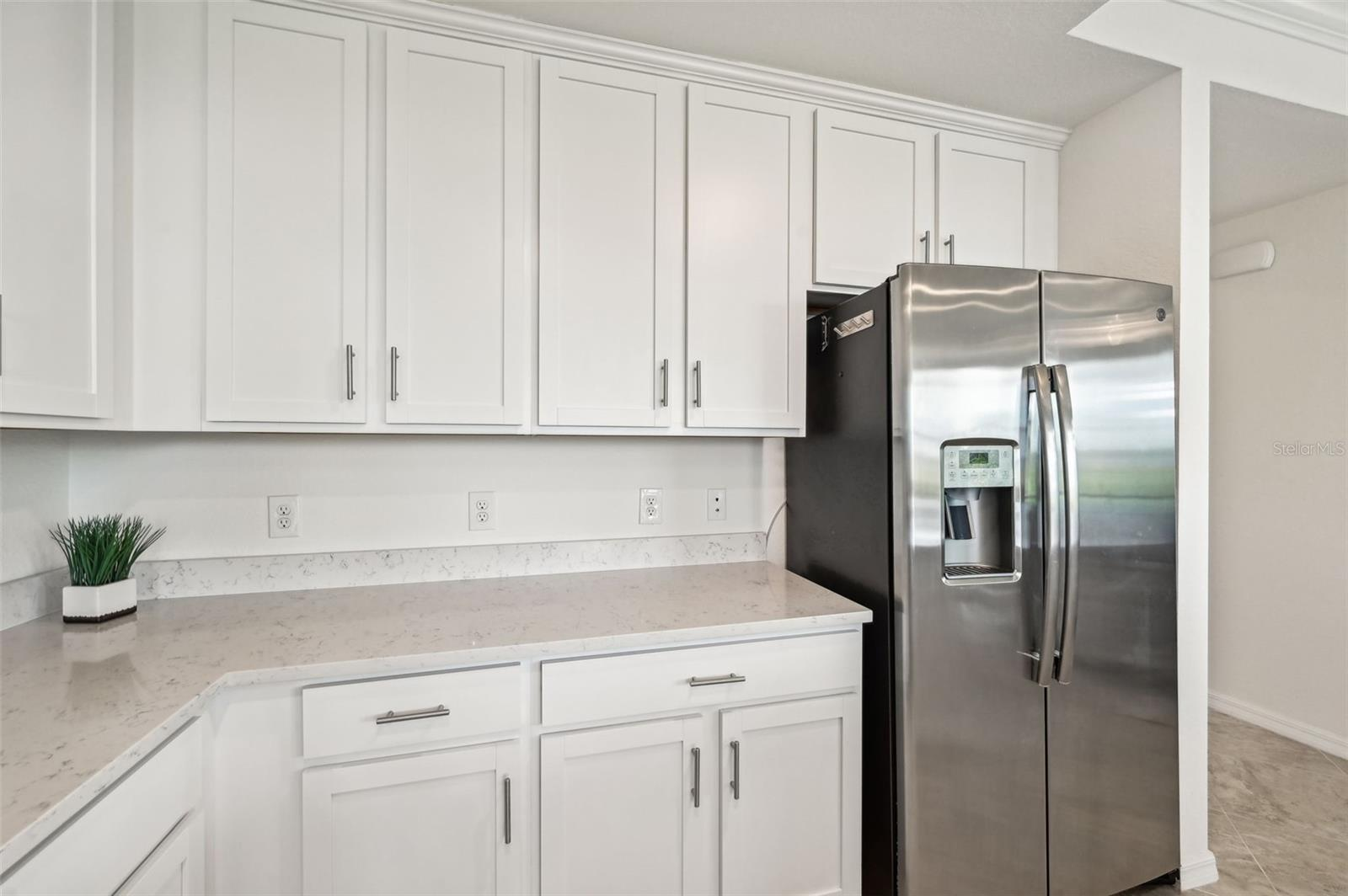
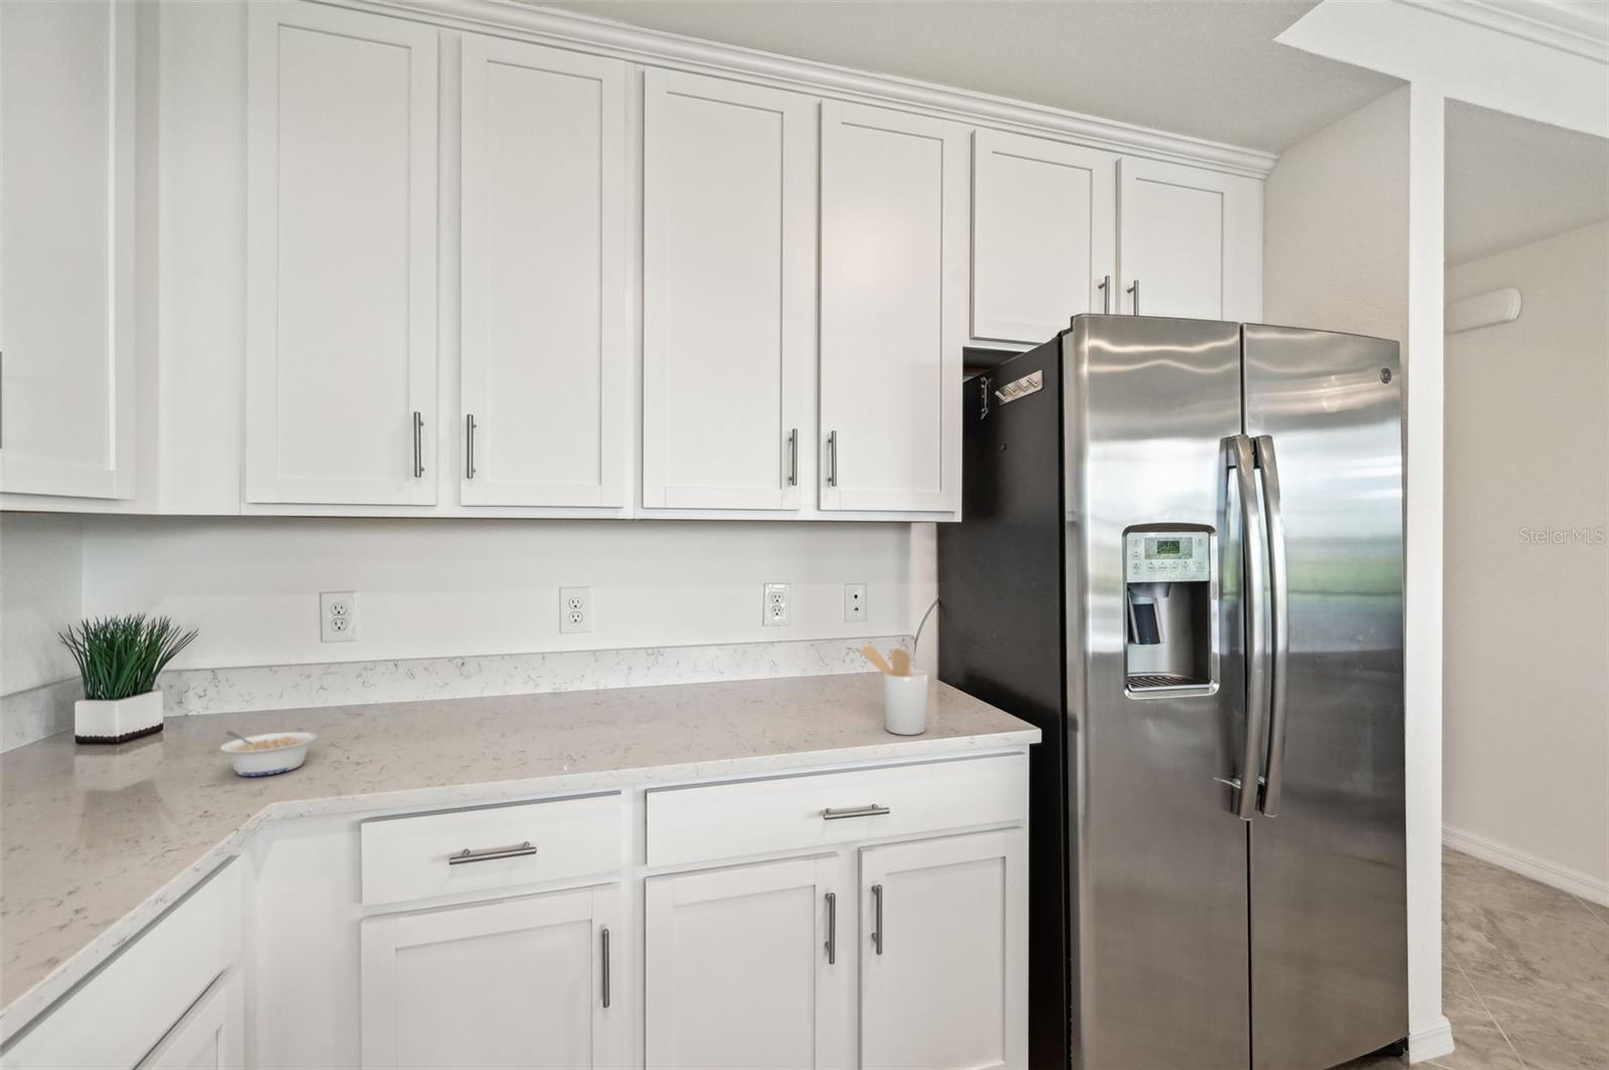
+ utensil holder (893, 685)
+ legume (265, 752)
